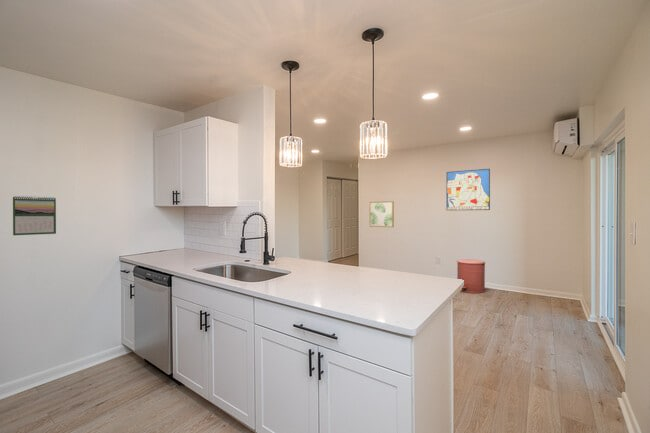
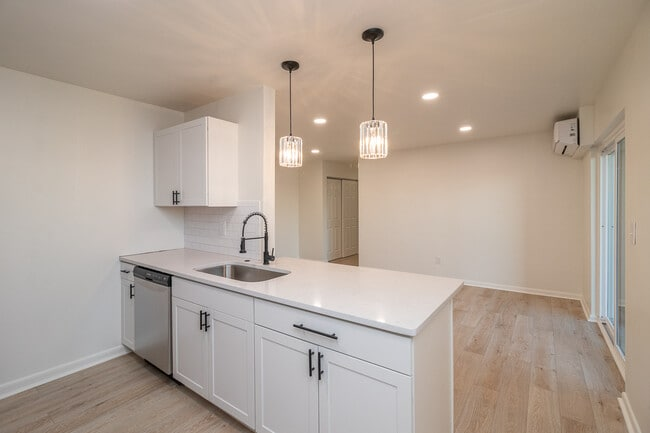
- wall art (381, 214)
- trash can (470, 275)
- calendar (35, 215)
- wall art (467, 190)
